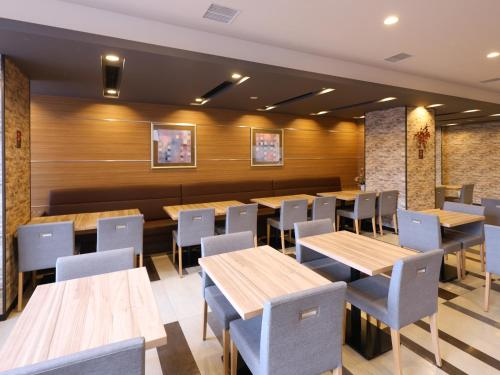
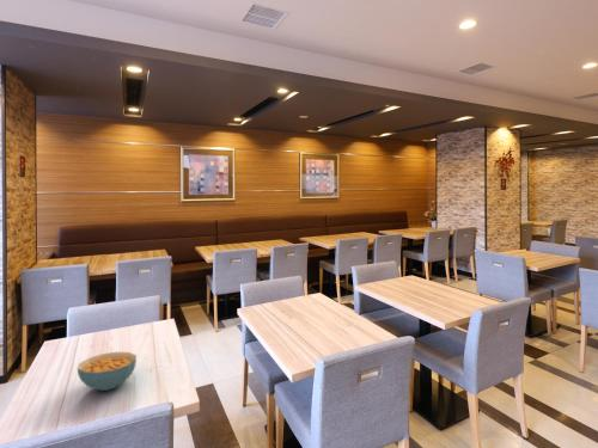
+ cereal bowl (108, 374)
